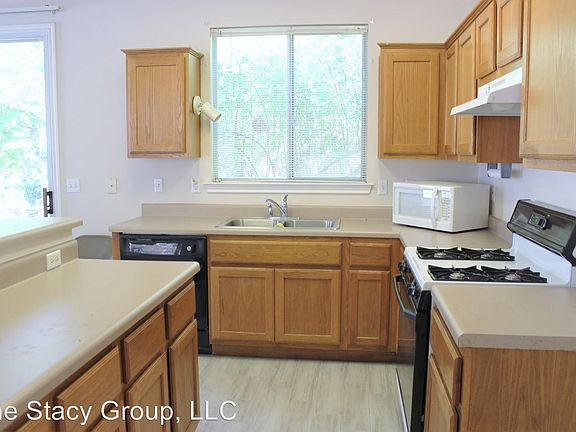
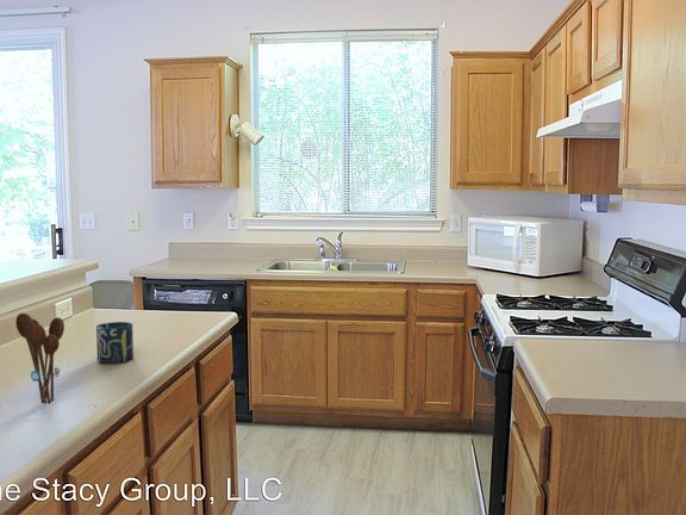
+ cup (117, 340)
+ utensil holder (40, 356)
